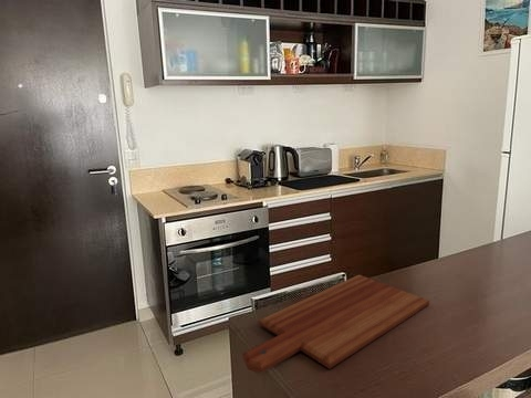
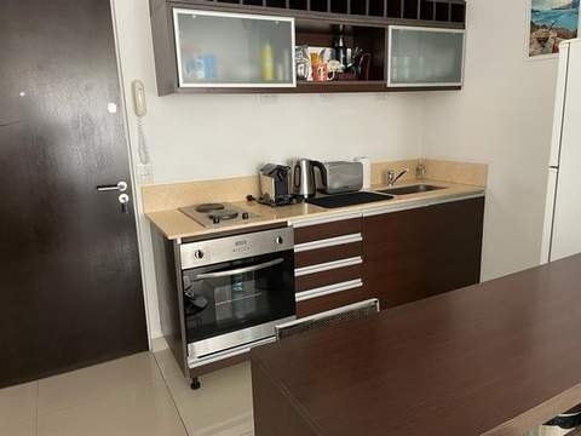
- cutting board (343, 313)
